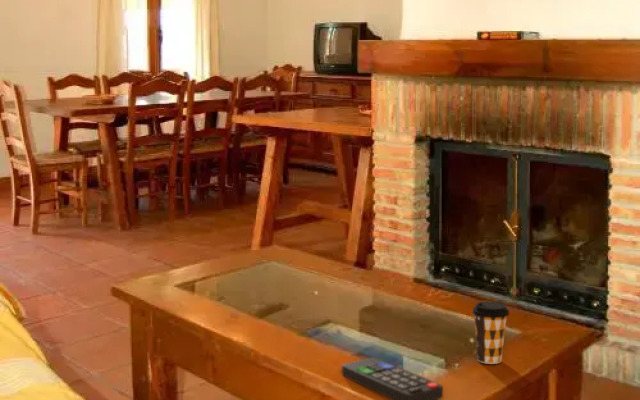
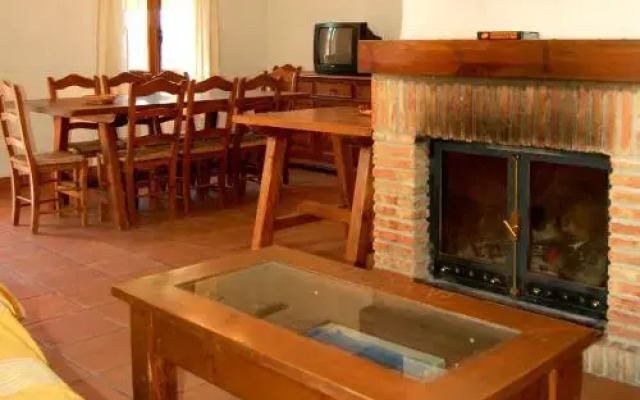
- remote control (390, 379)
- coffee cup (490, 332)
